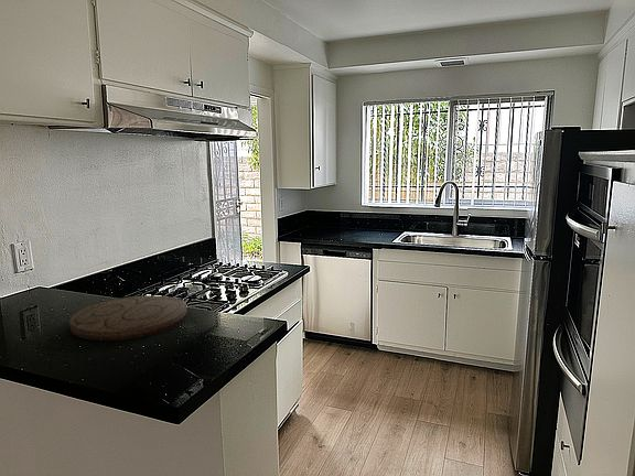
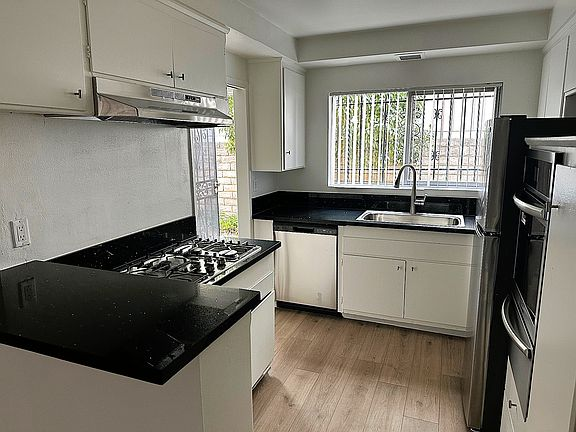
- cutting board (131, 315)
